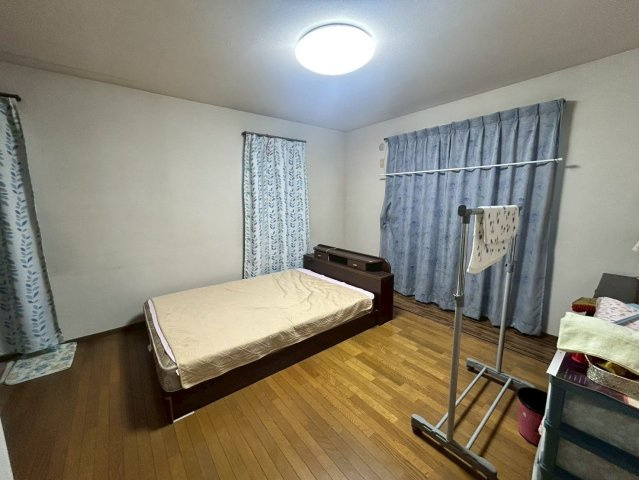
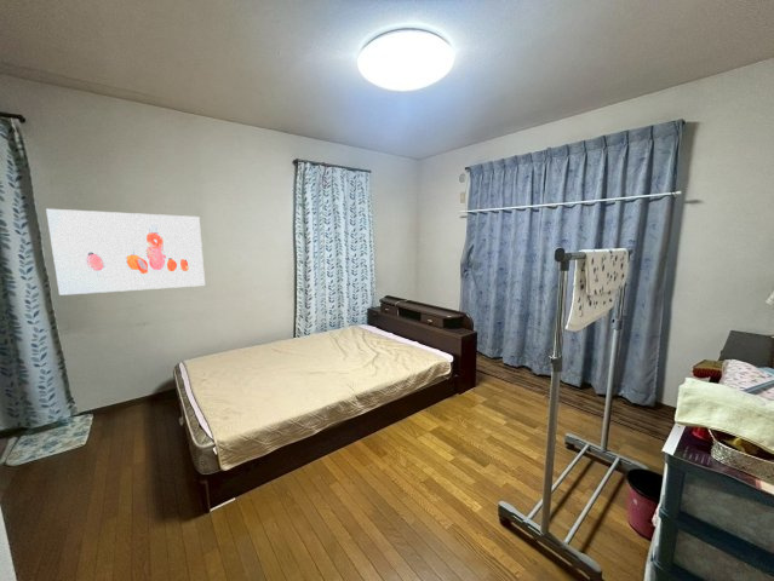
+ wall art (136, 252)
